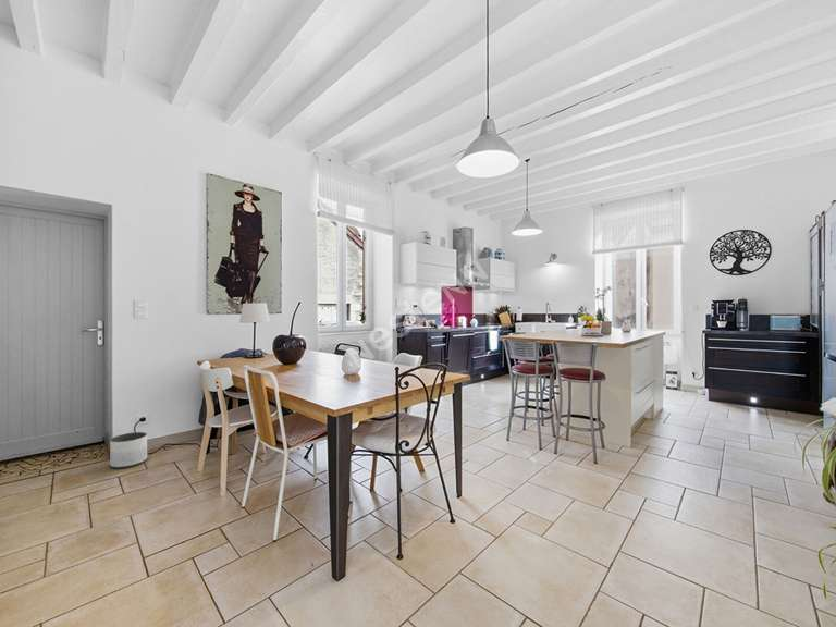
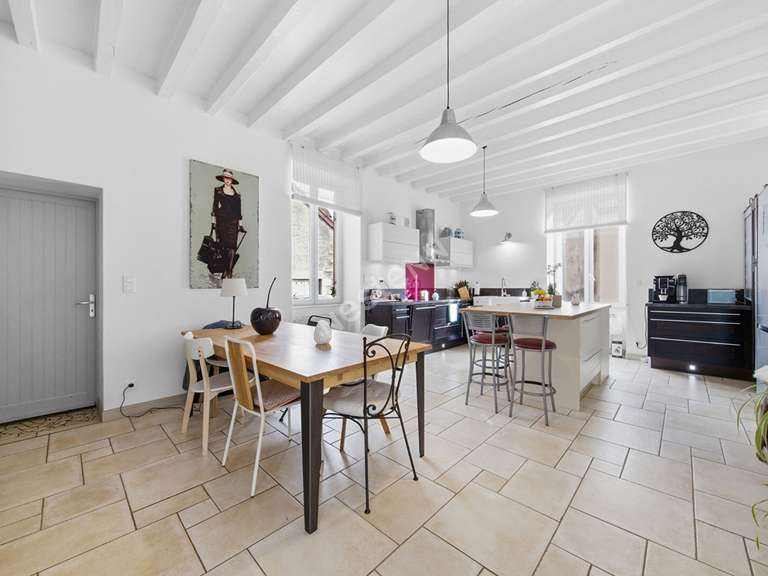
- planter (128, 450)
